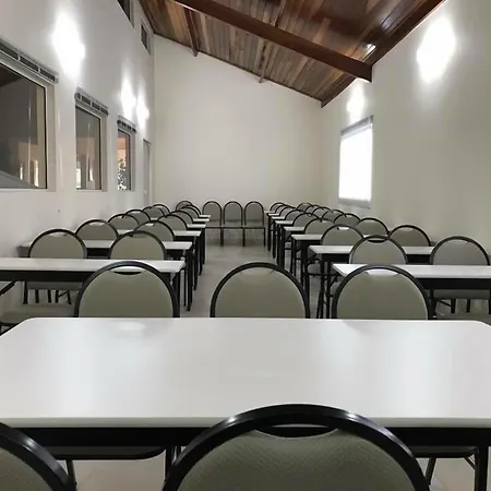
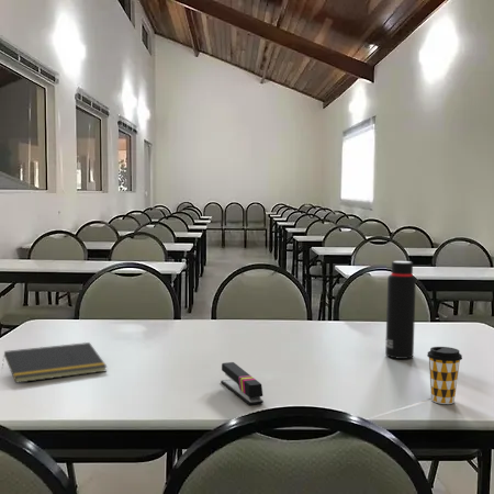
+ stapler (240, 381)
+ notepad (55, 360)
+ water bottle (398, 308)
+ coffee cup (444, 374)
